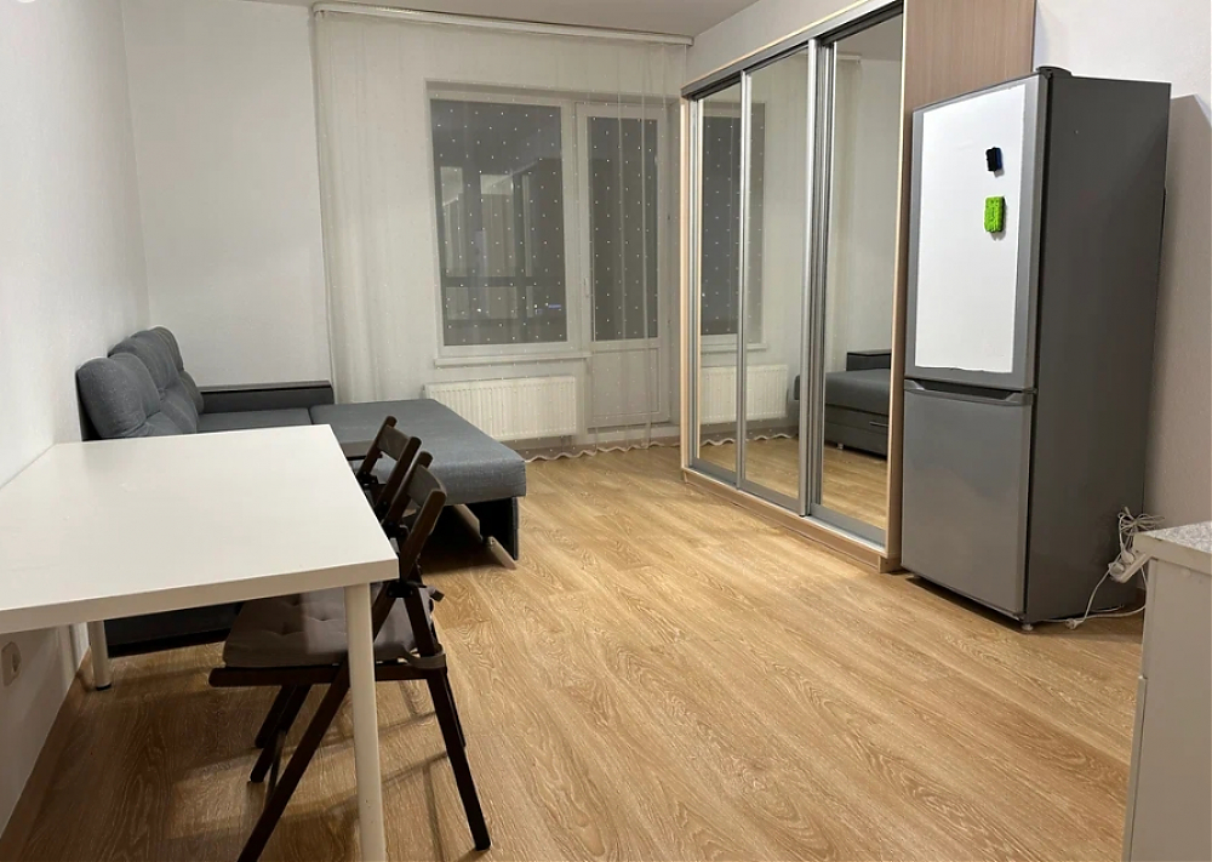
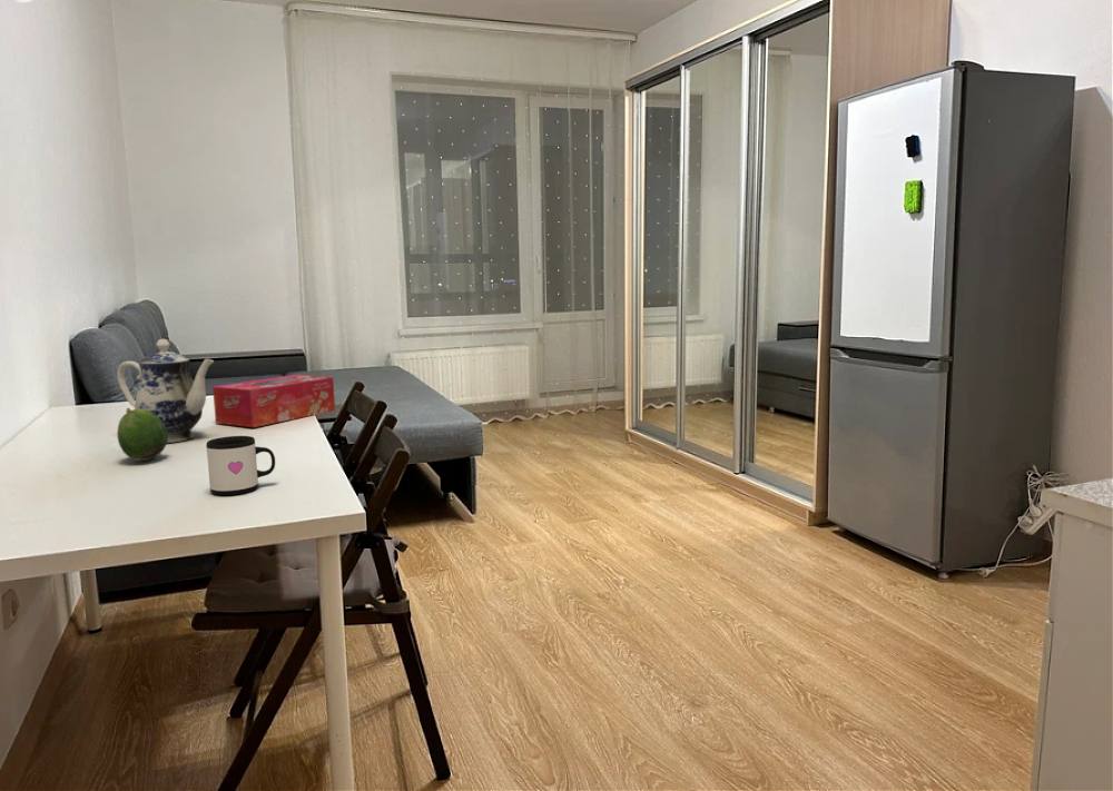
+ tissue box (276, 398)
+ mug (242, 463)
+ fruit (141, 433)
+ teapot (167, 389)
